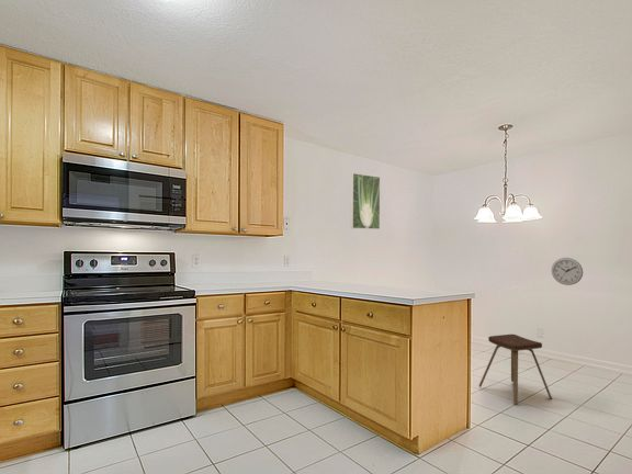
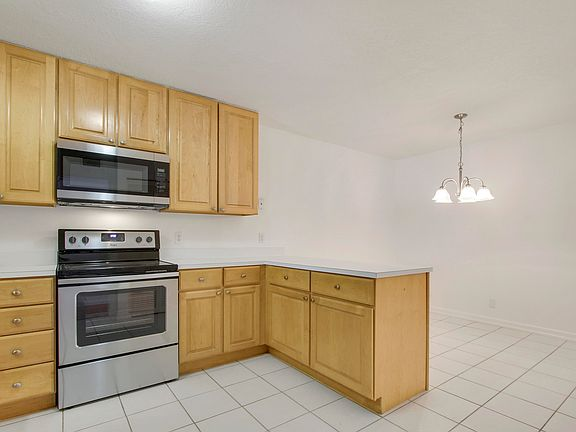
- music stool (514, 365)
- wall clock (566, 271)
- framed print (365, 202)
